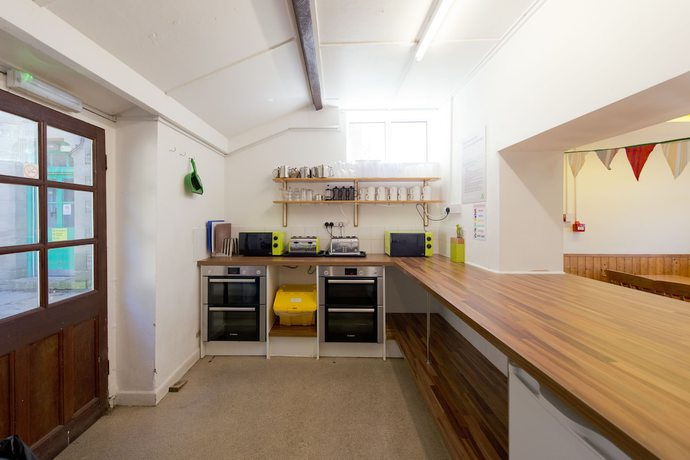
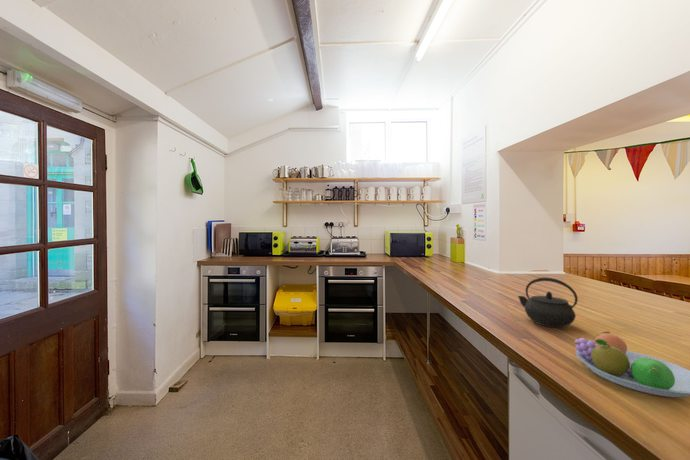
+ kettle (545, 300)
+ fruit bowl (633, 358)
